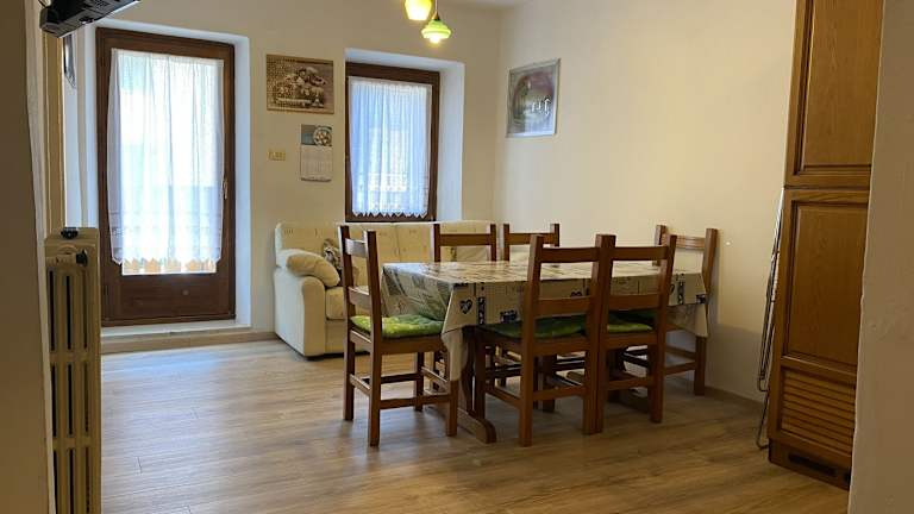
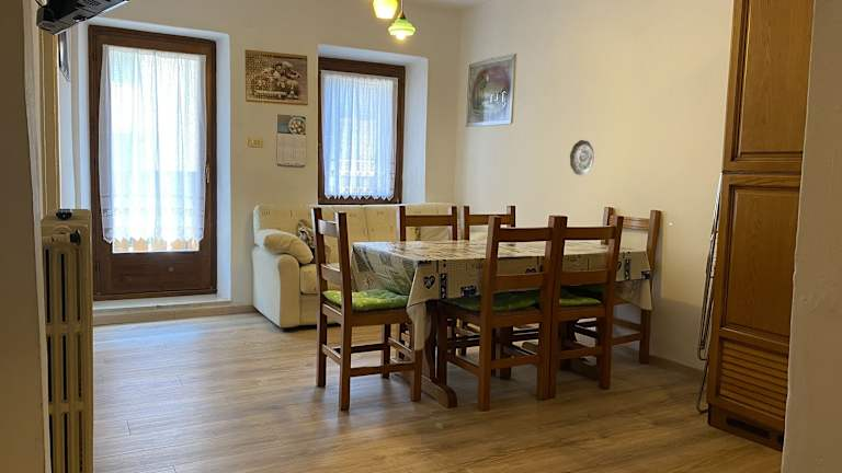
+ decorative plate (582, 158)
